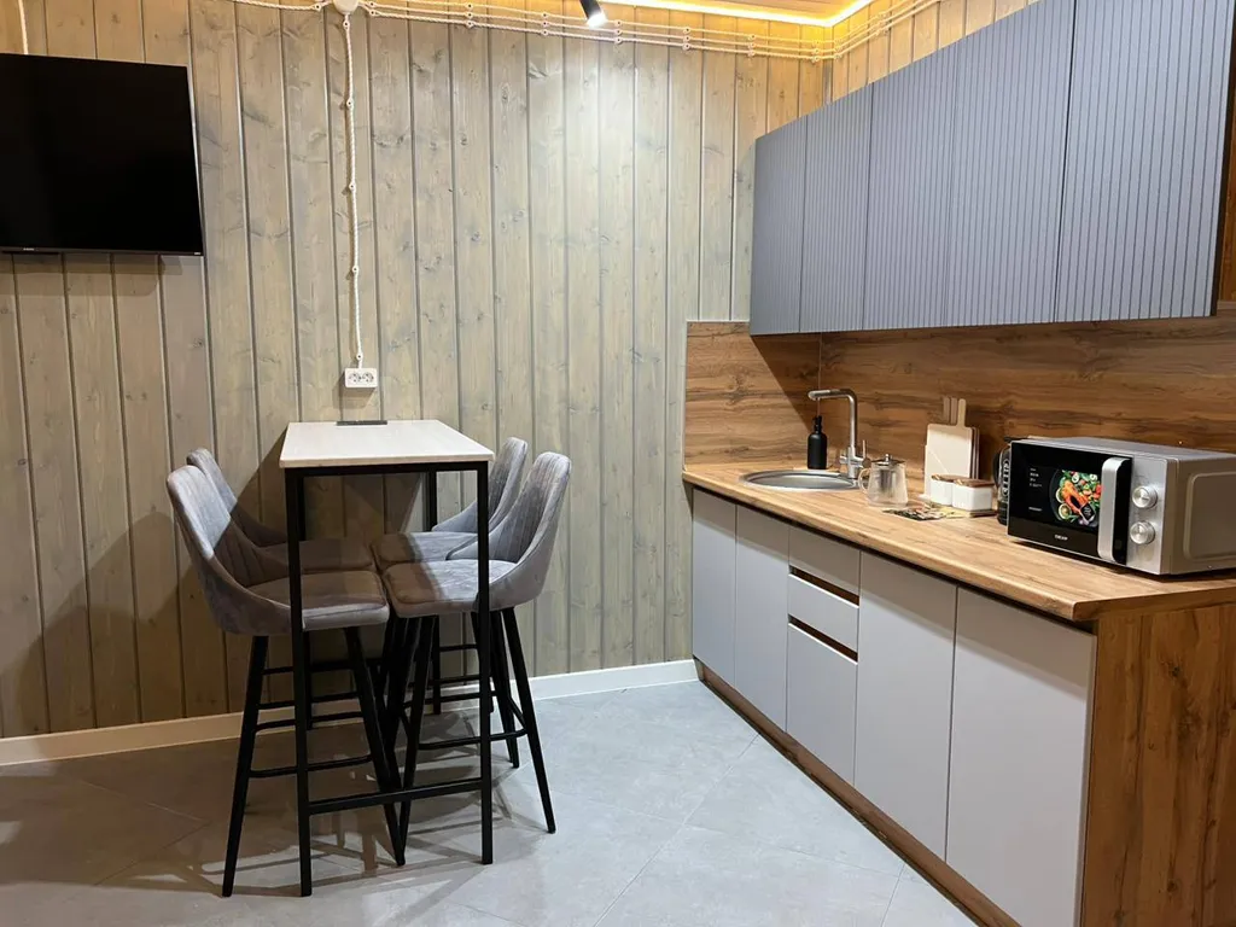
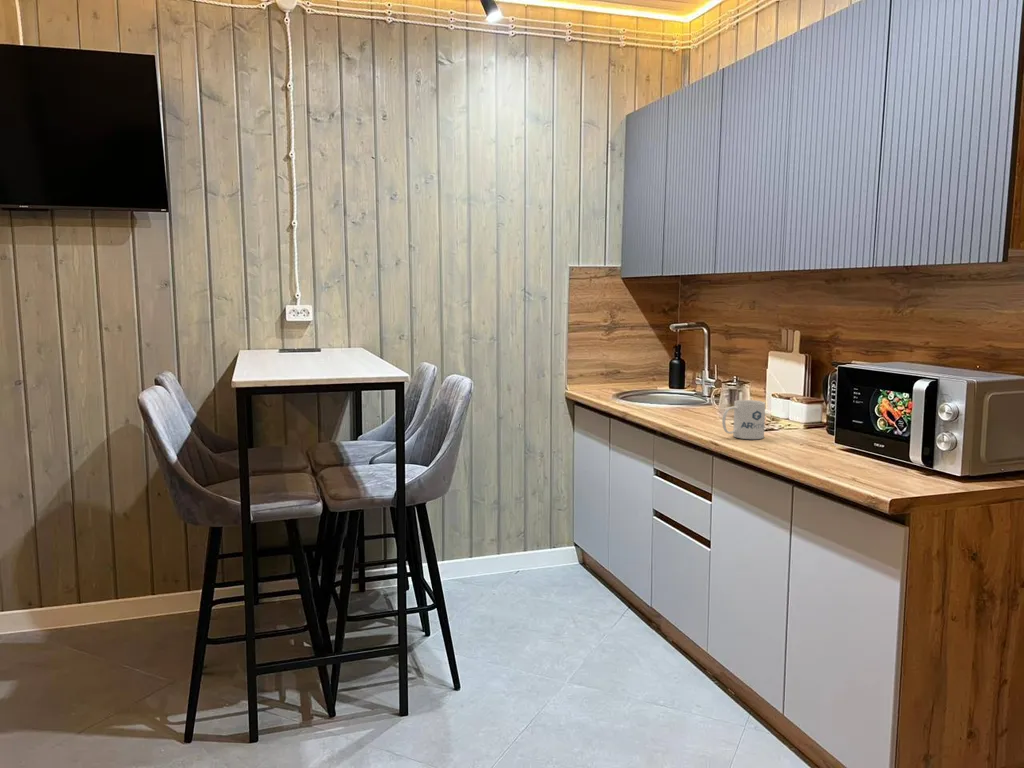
+ mug (744, 419)
